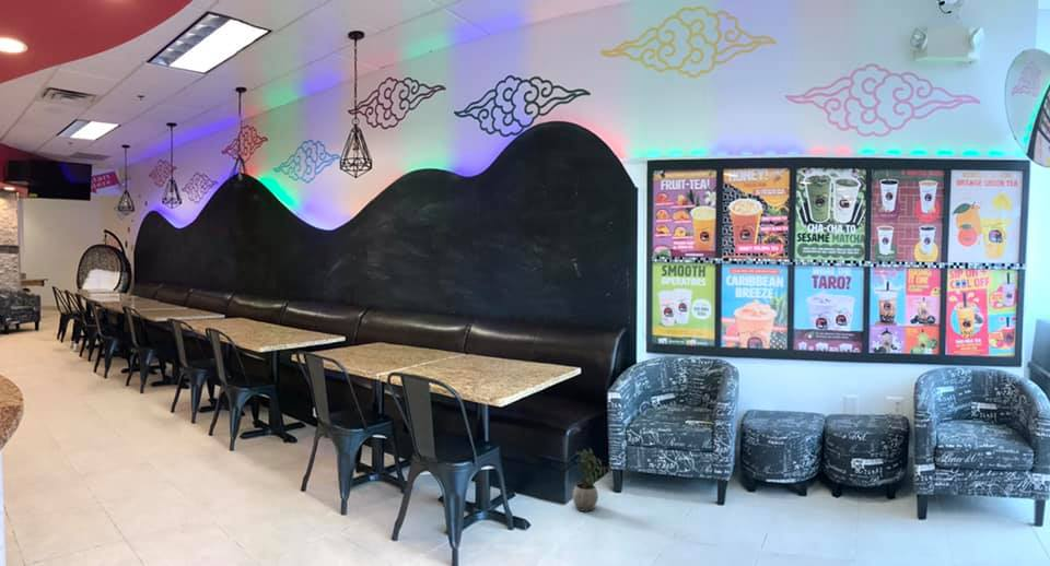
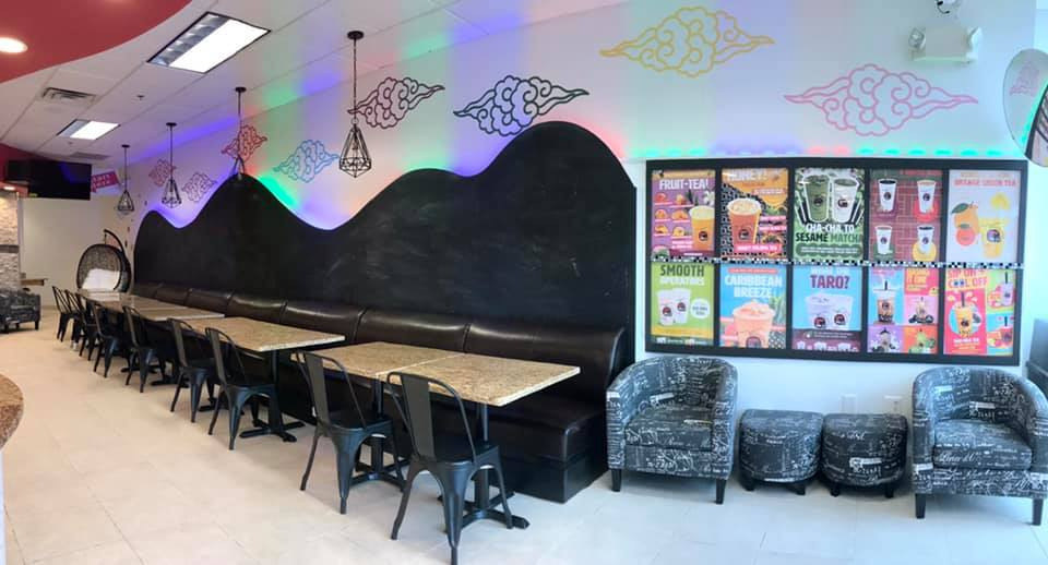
- potted plant (591, 477)
